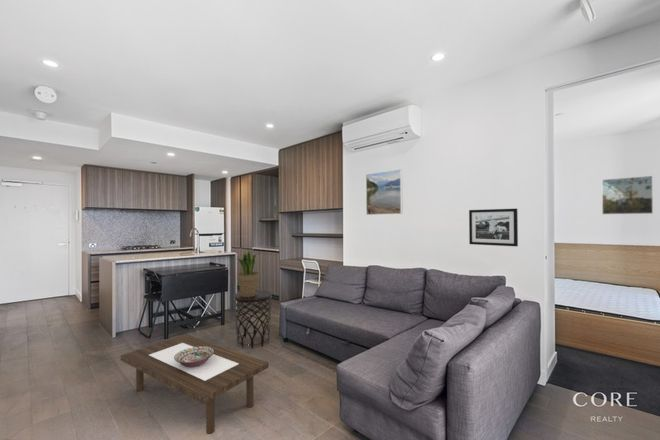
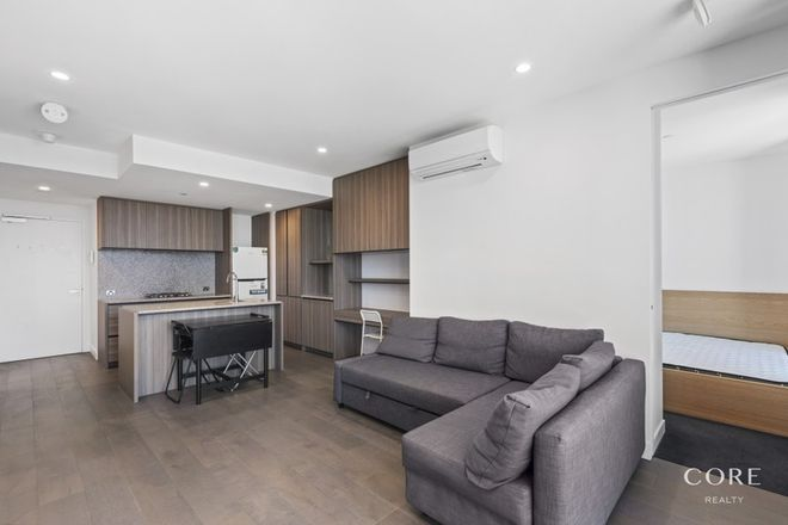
- coffee table (192, 377)
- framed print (626, 195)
- side table (253, 316)
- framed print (383, 193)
- decorative bowl (194, 358)
- picture frame (492, 227)
- potted plant (247, 272)
